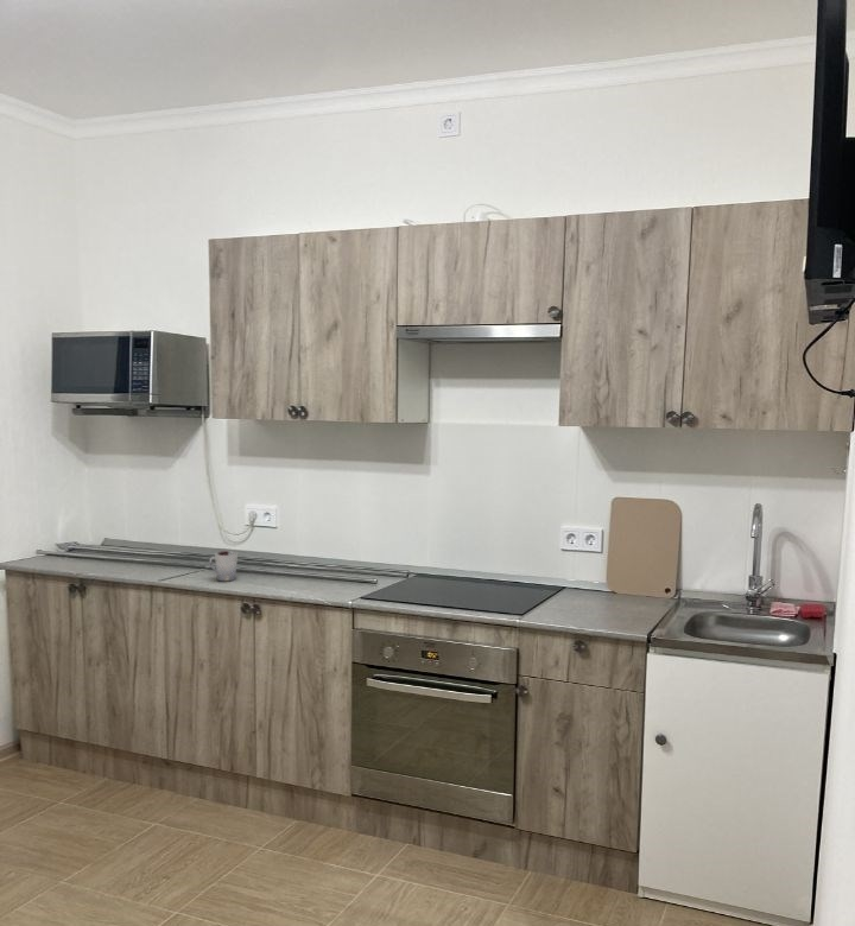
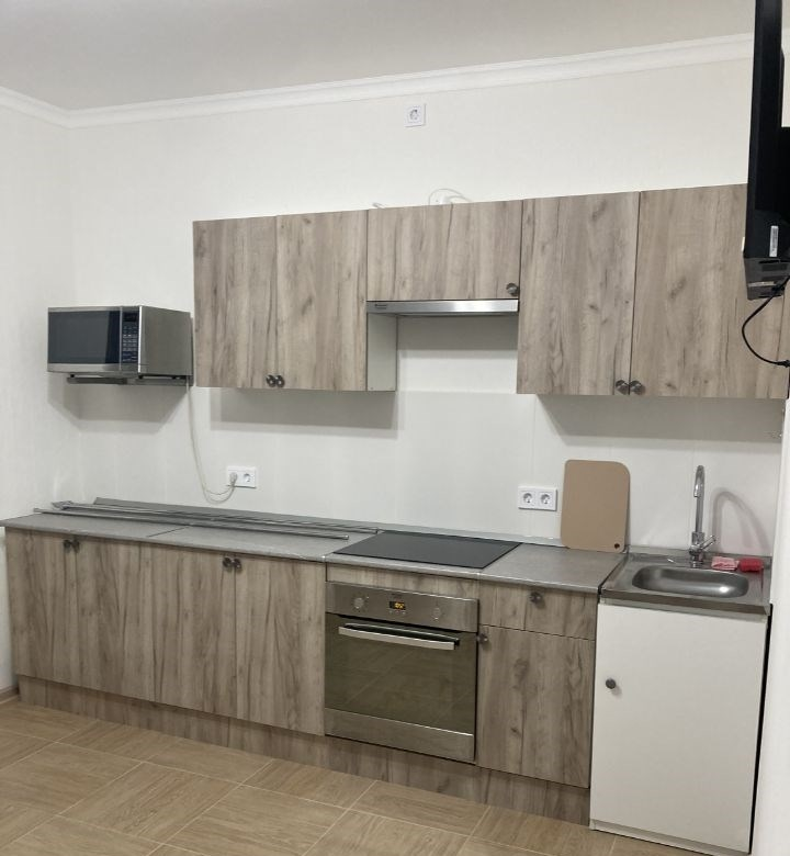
- cup (222, 565)
